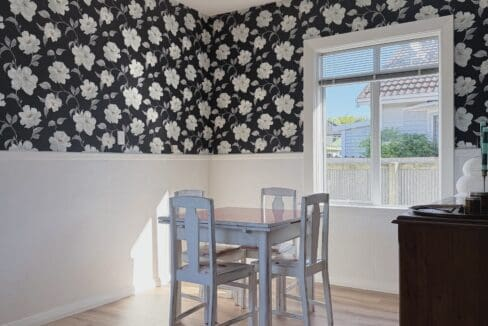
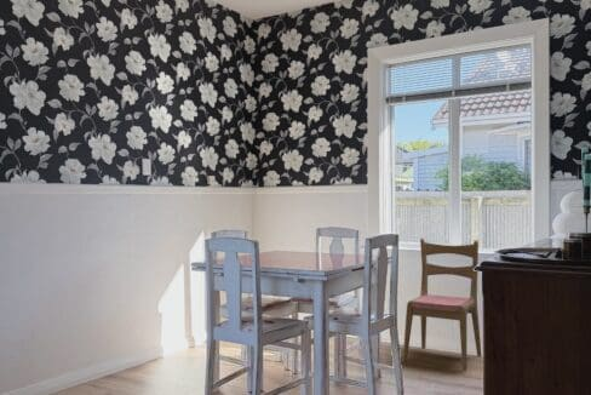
+ dining chair (442, 298)
